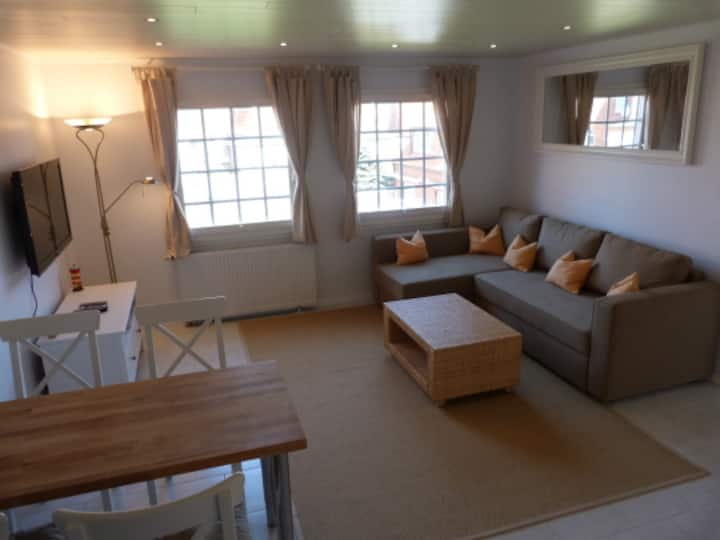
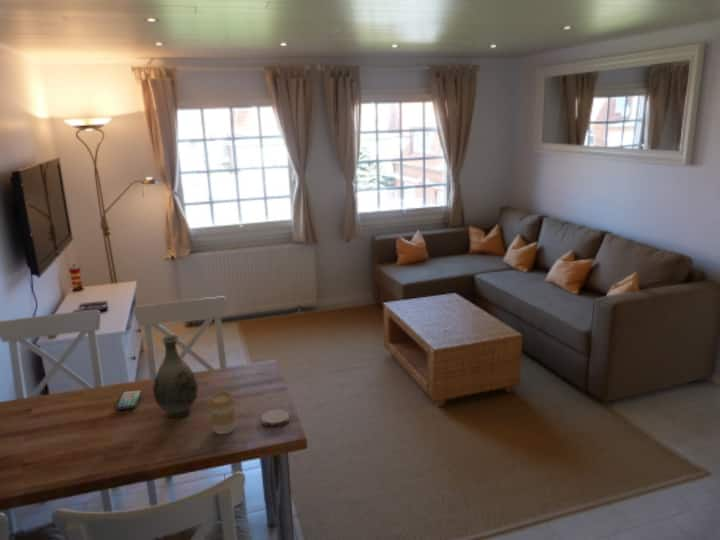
+ coffee cup (222, 412)
+ vase (174, 375)
+ smartphone (129, 399)
+ coaster (275, 417)
